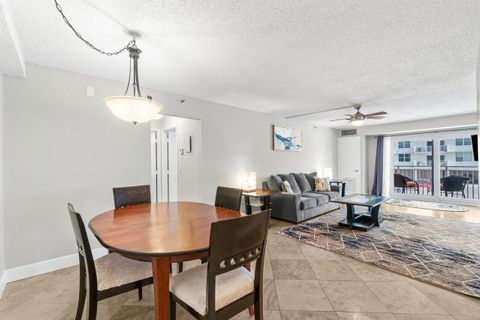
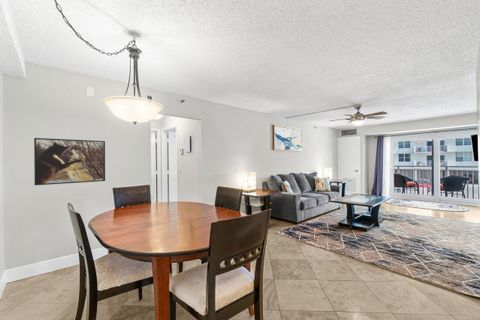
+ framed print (72, 161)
